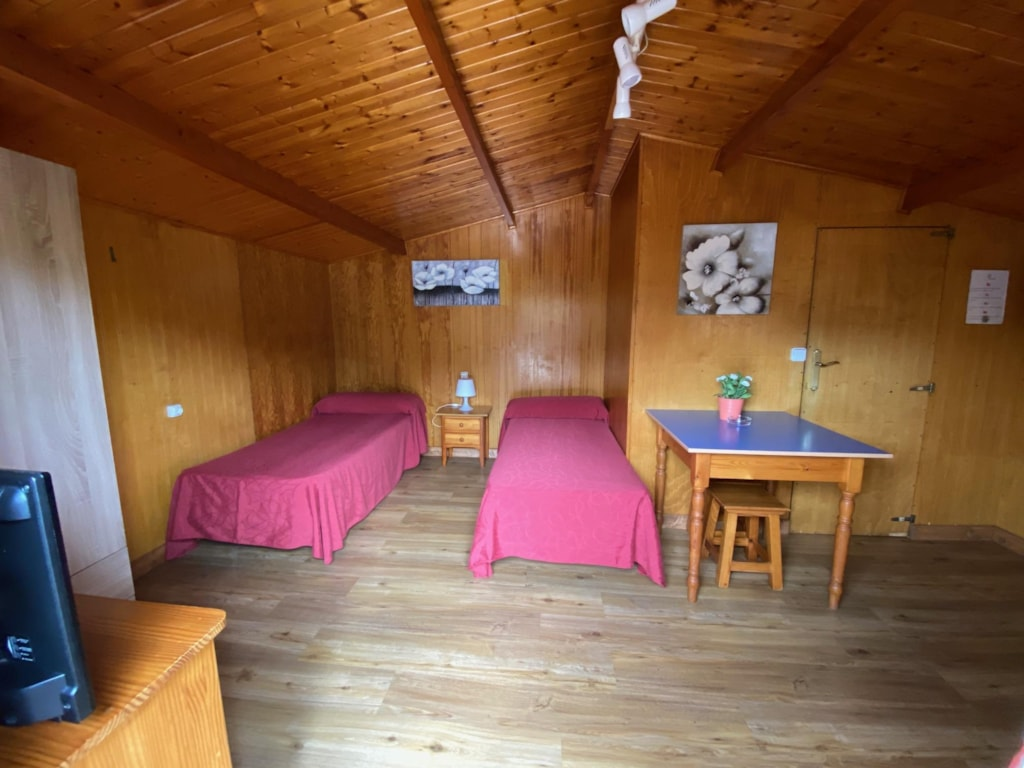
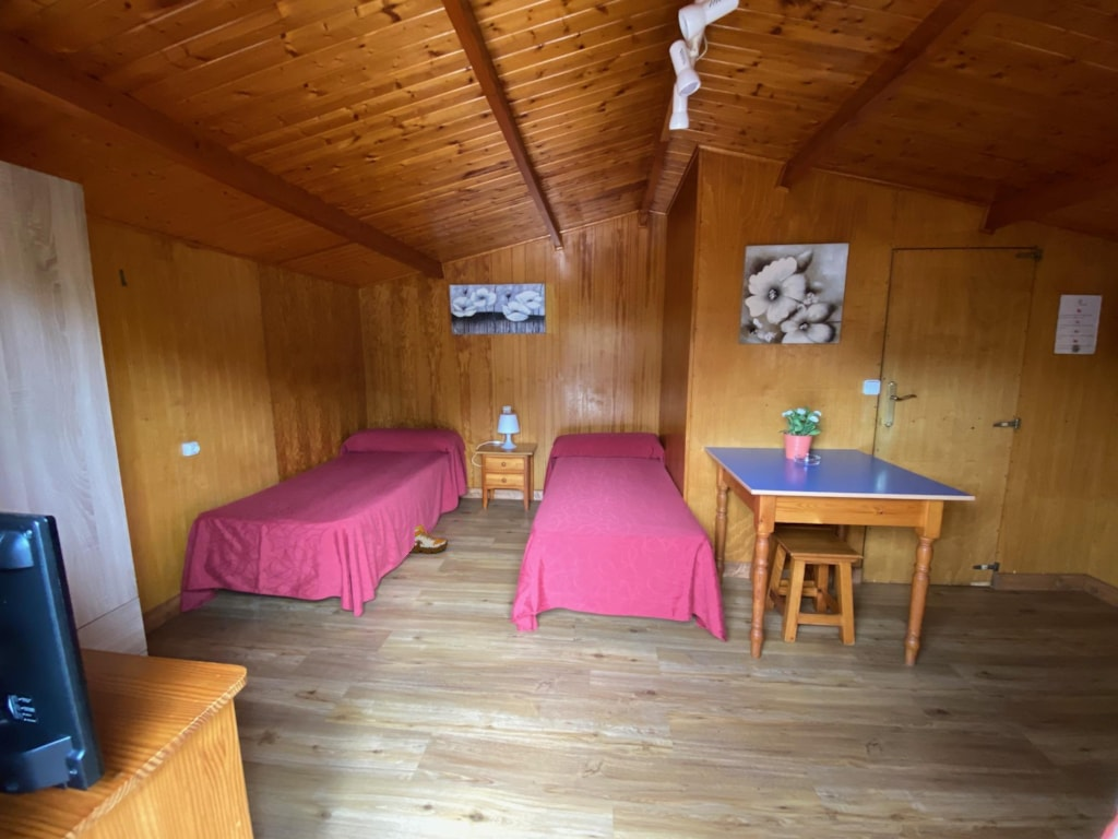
+ shoe (426, 536)
